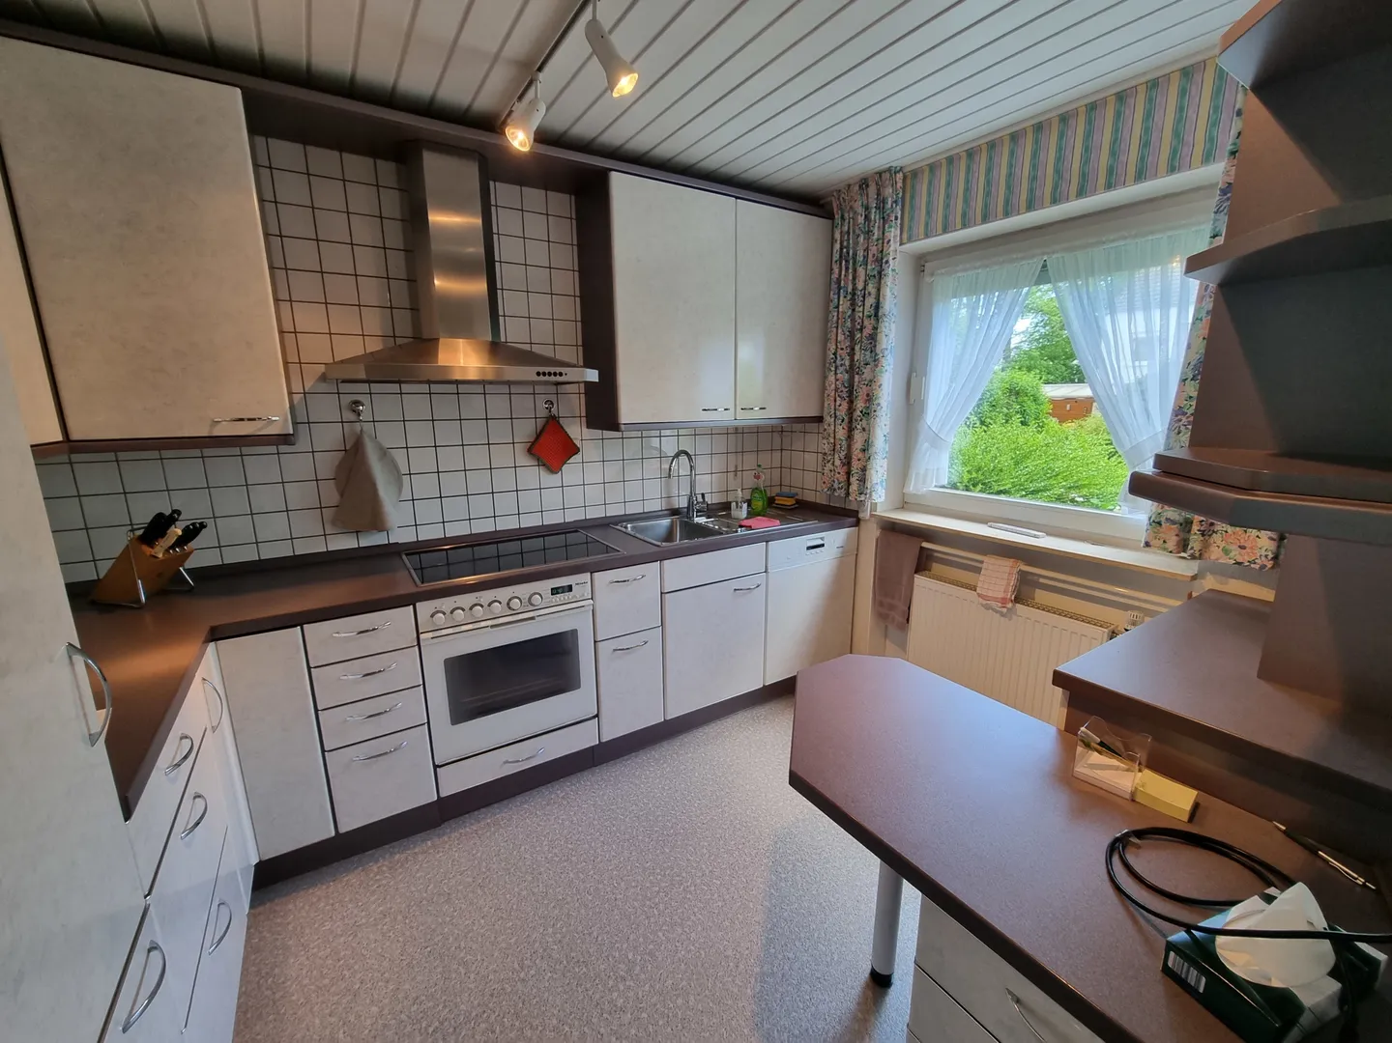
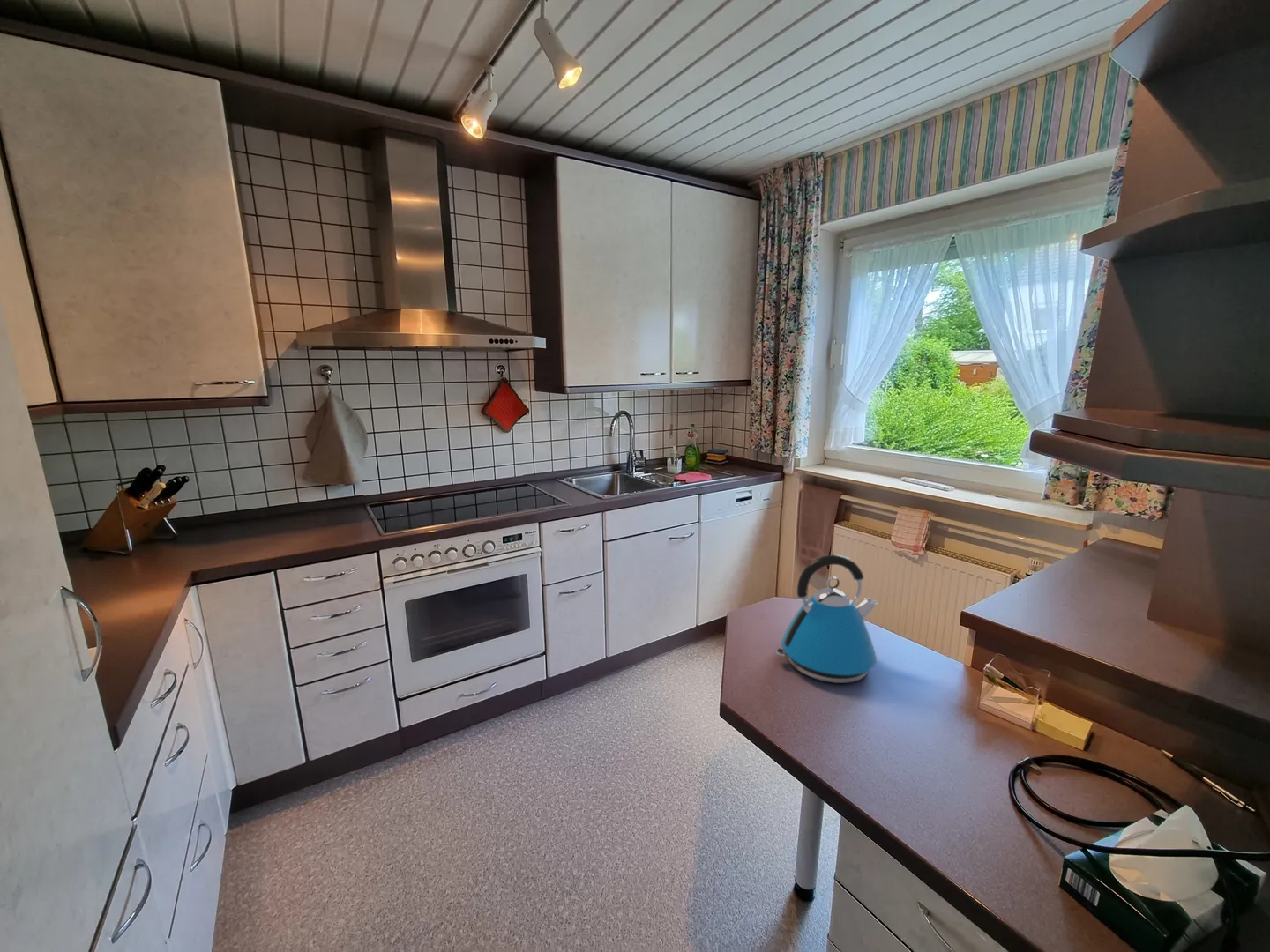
+ kettle (827, 609)
